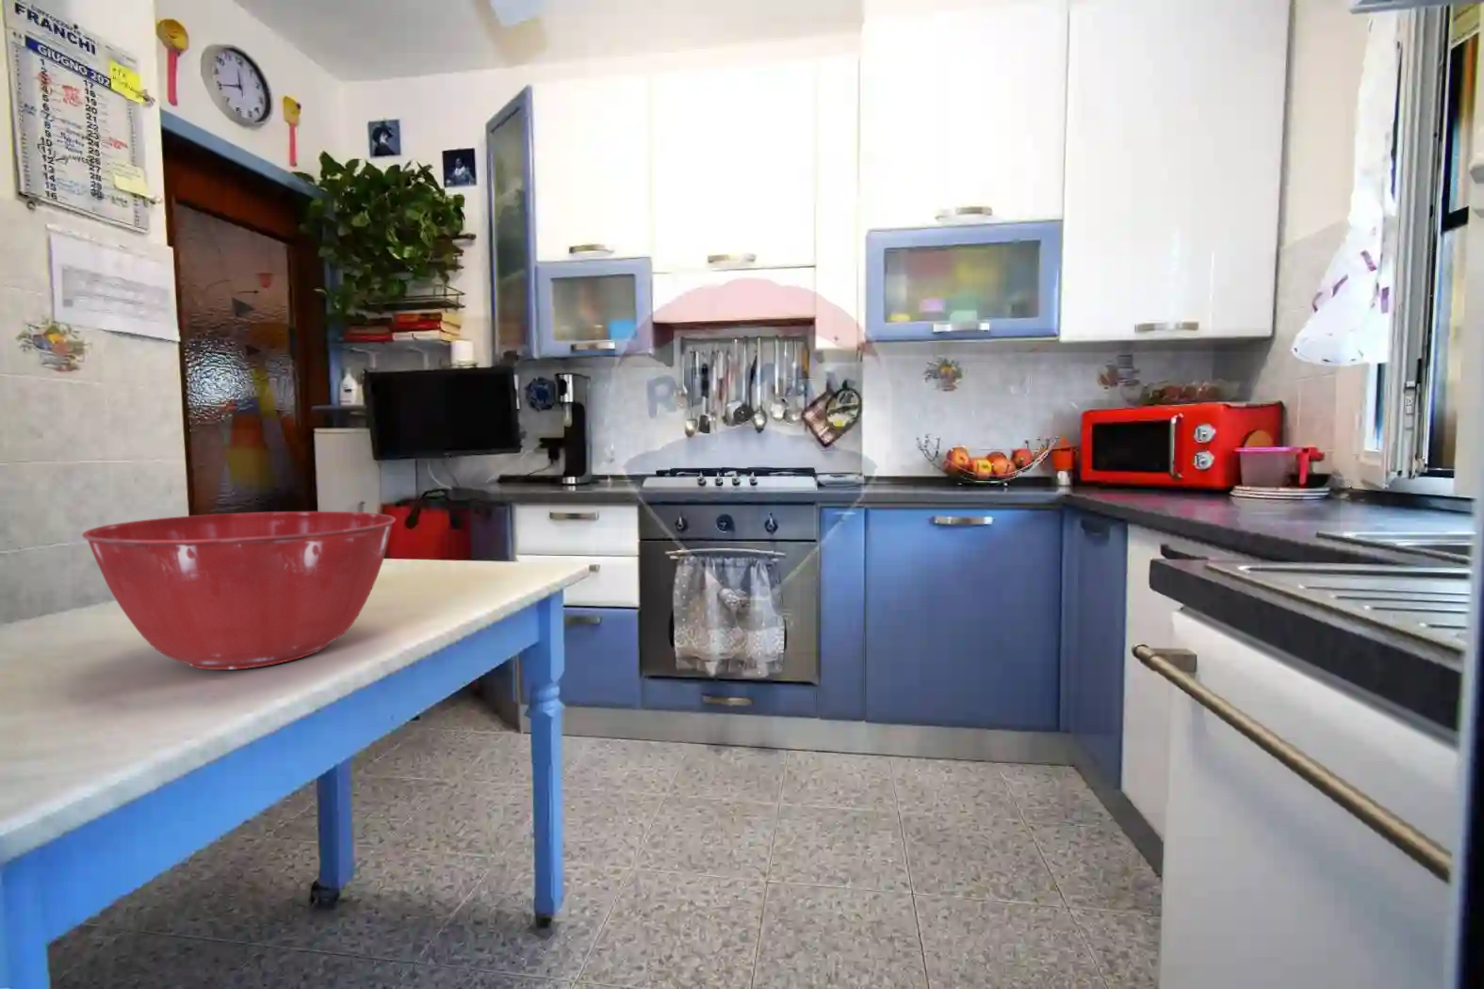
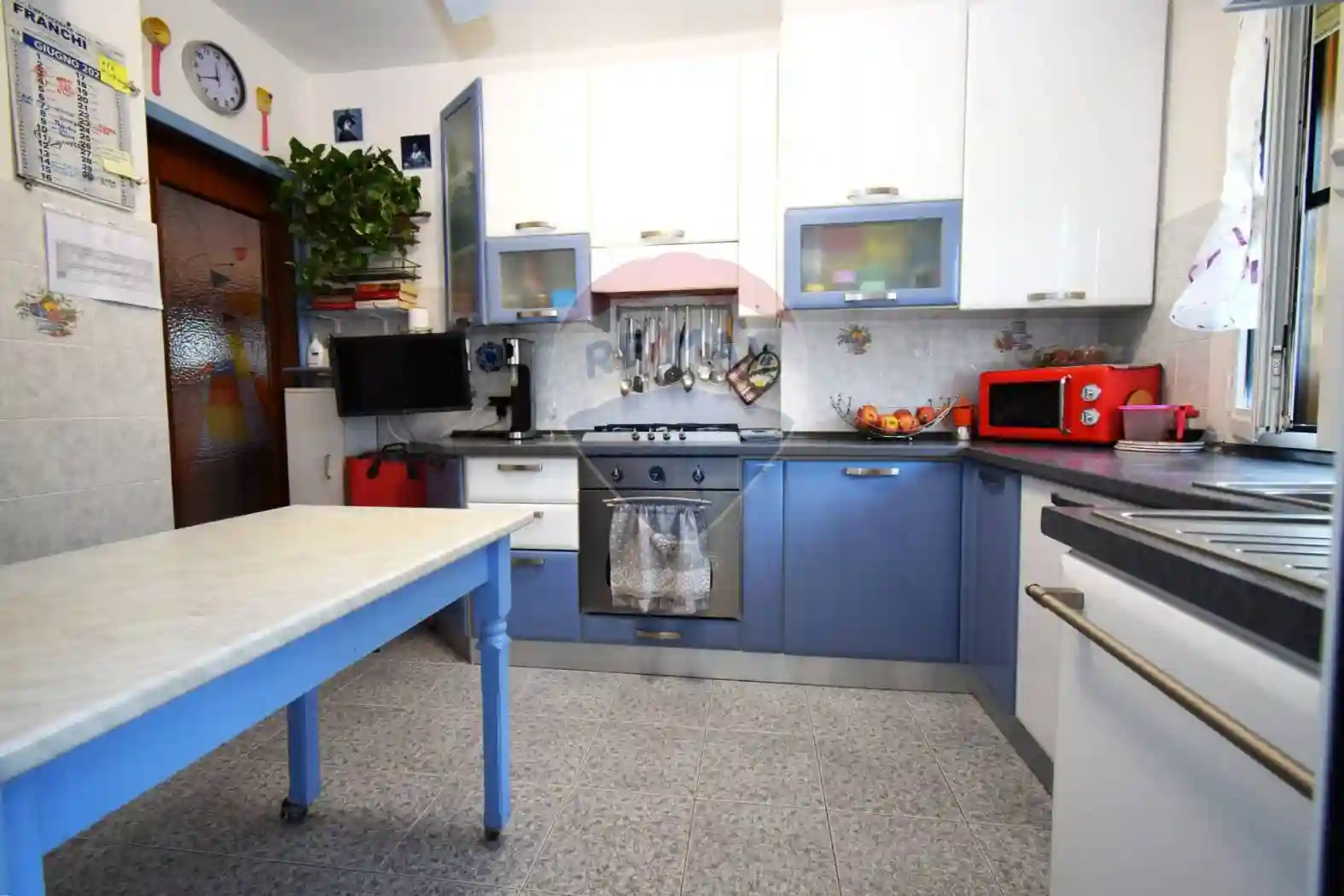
- mixing bowl (259, 586)
